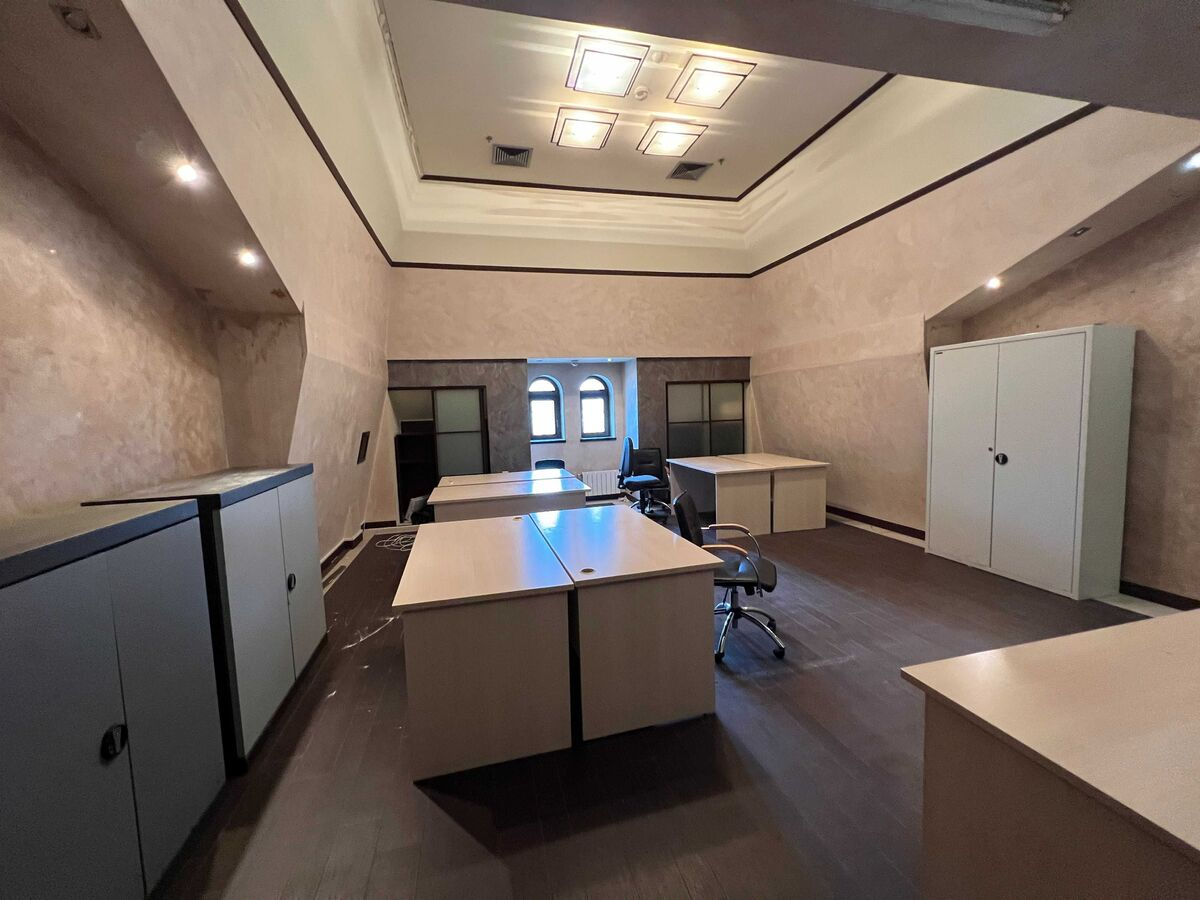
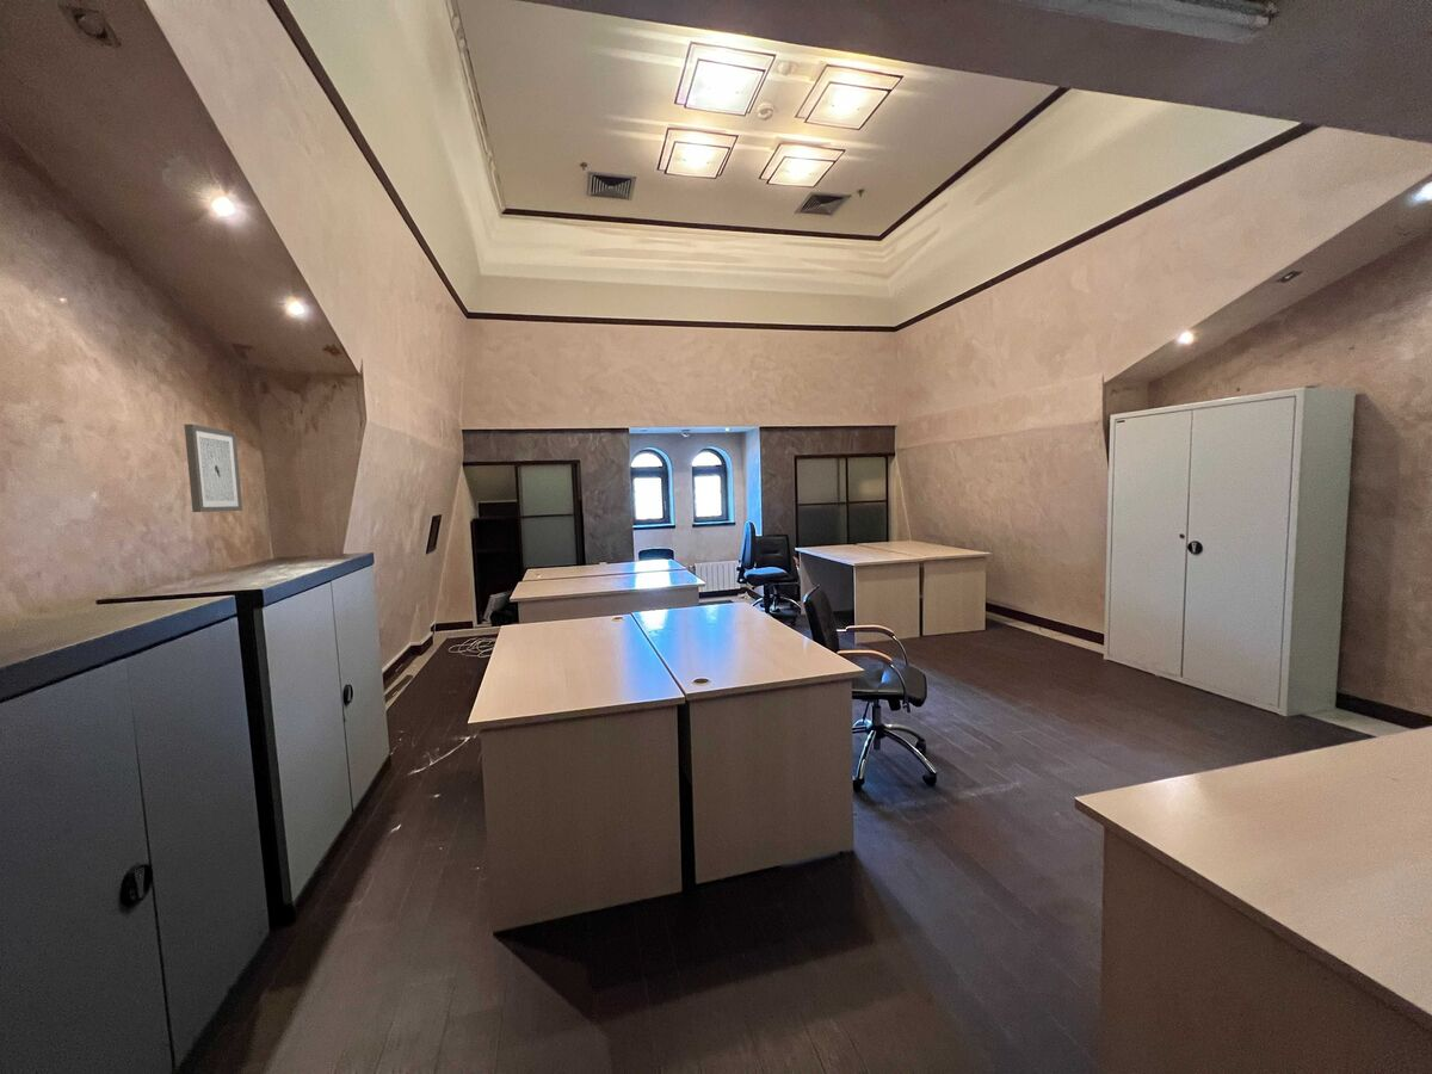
+ wall art (215, 470)
